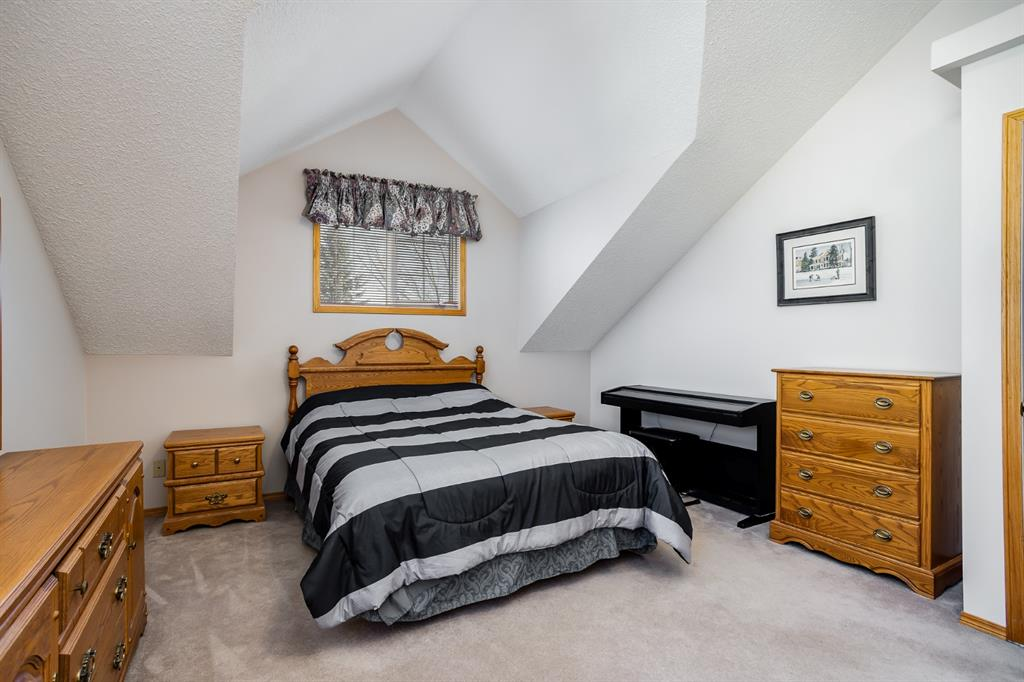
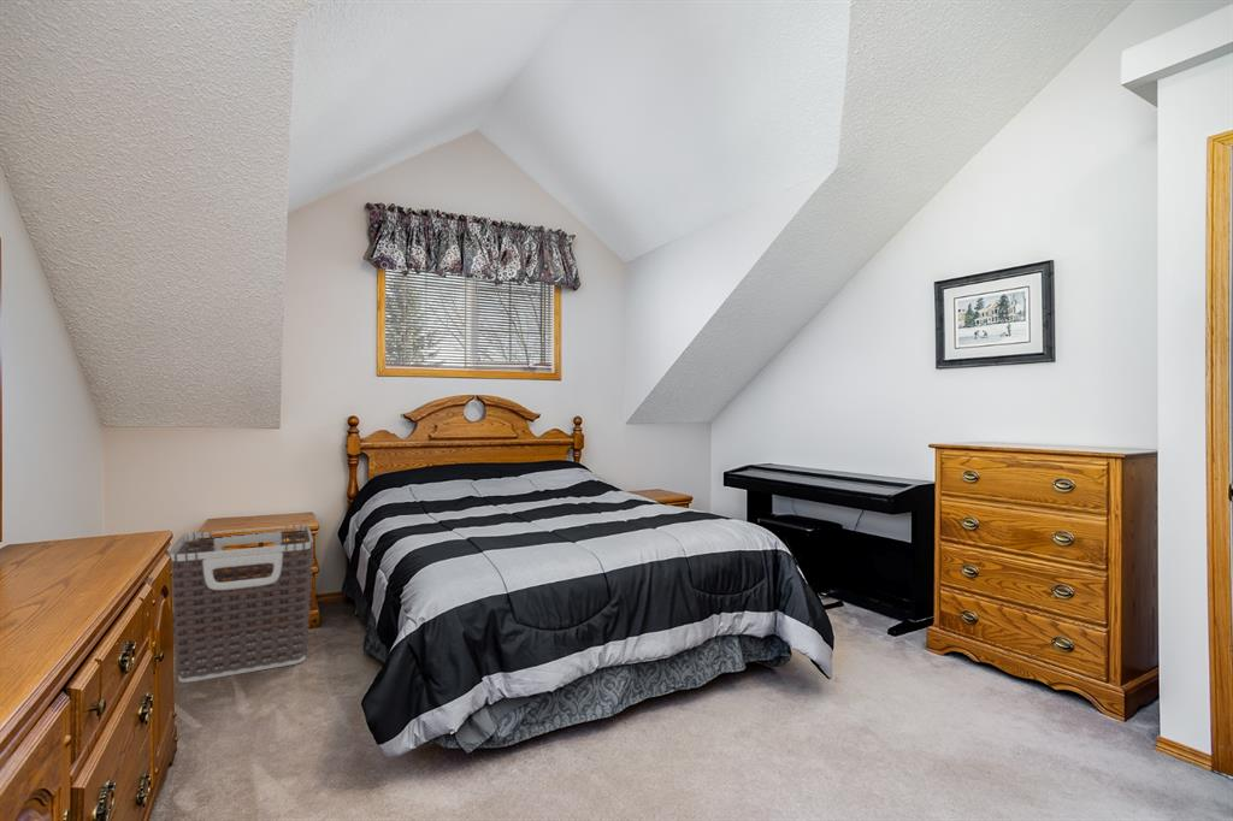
+ clothes hamper (246, 596)
